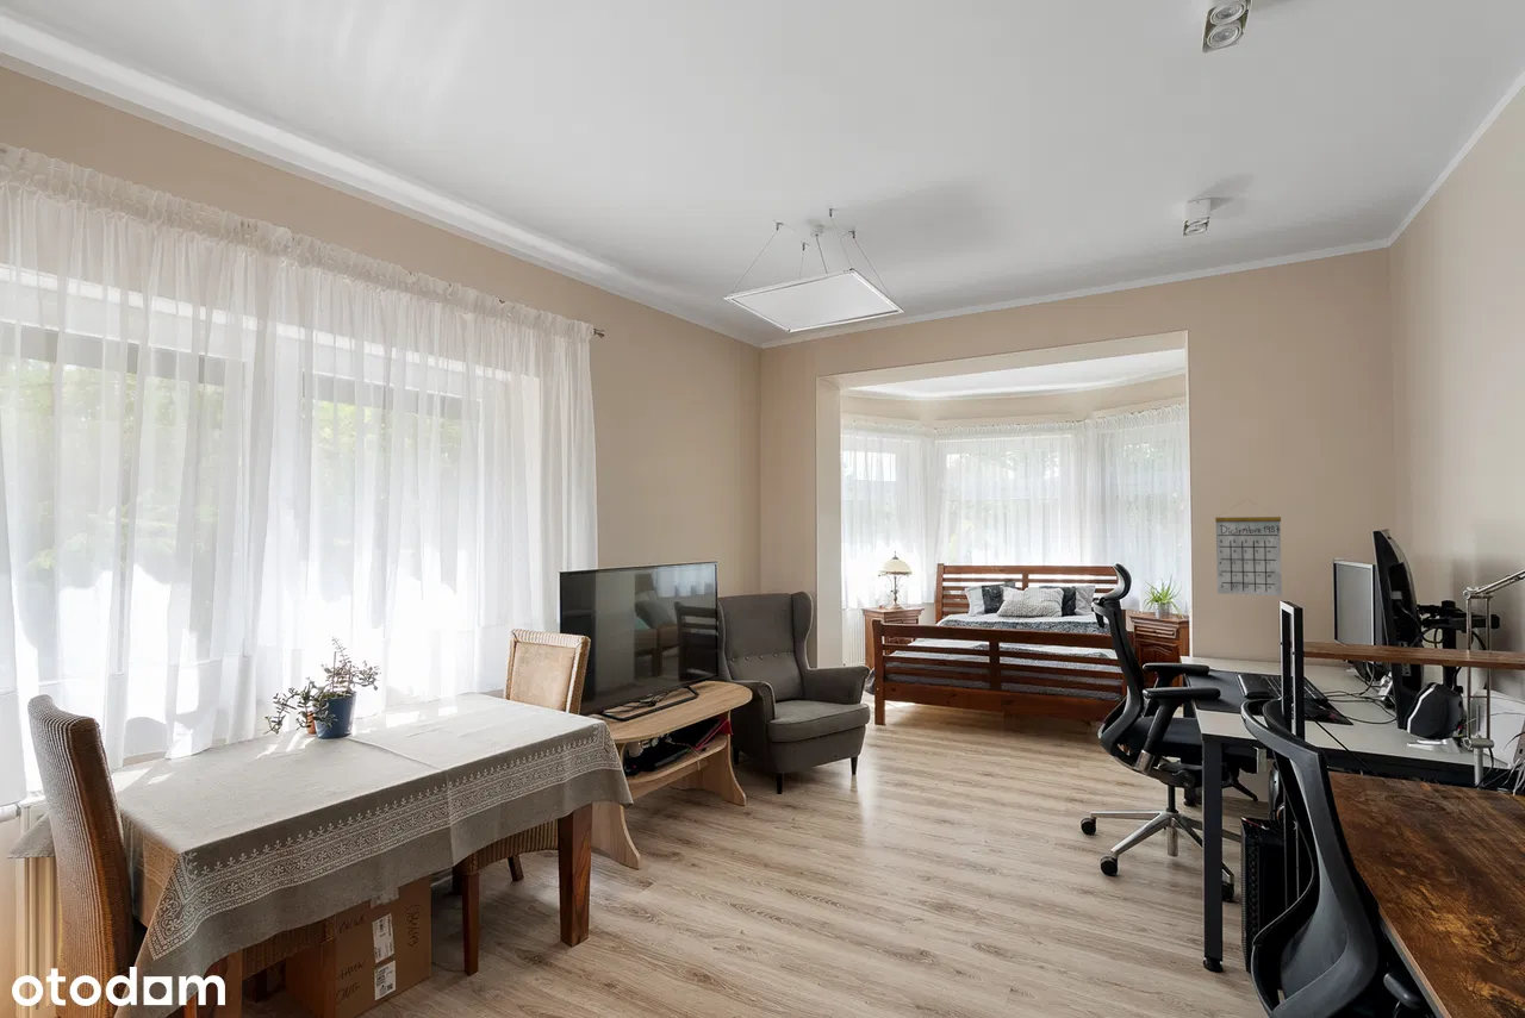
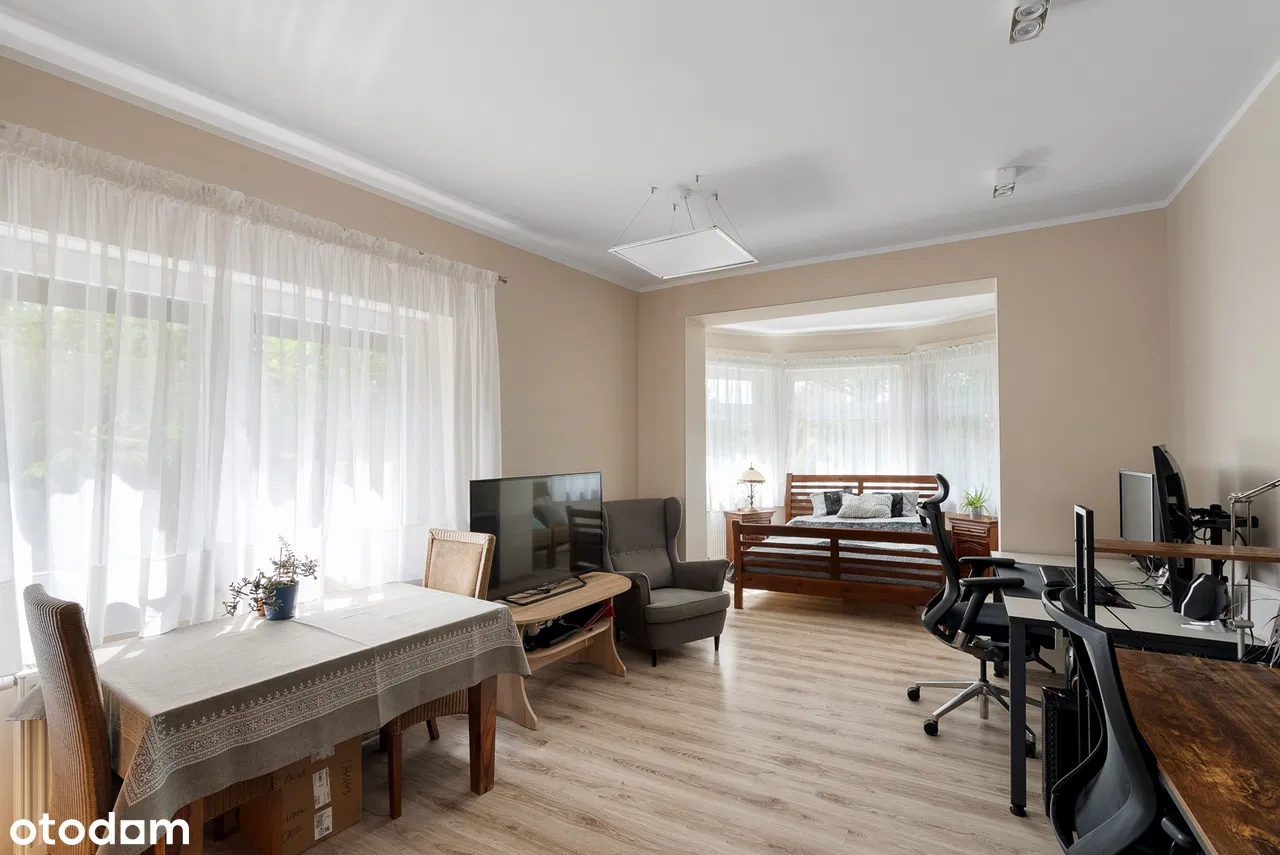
- calendar (1247, 547)
